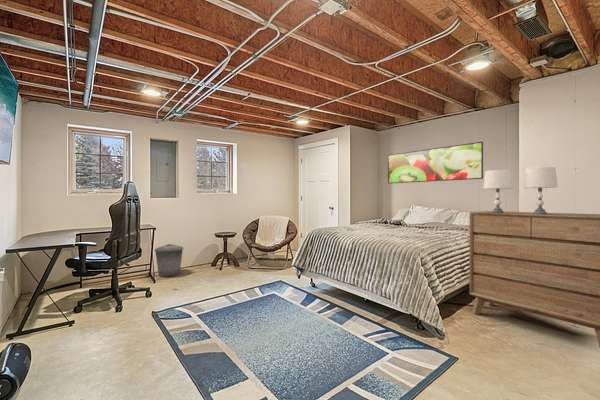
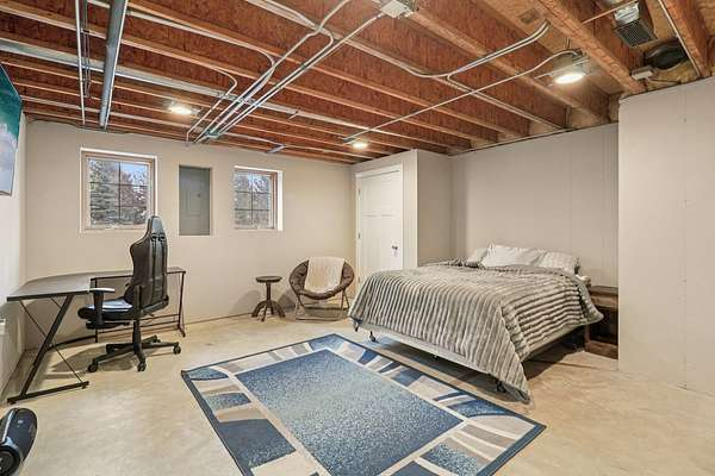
- table lamp (512, 187)
- dresser (538, 269)
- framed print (429, 165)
- trash can (169, 259)
